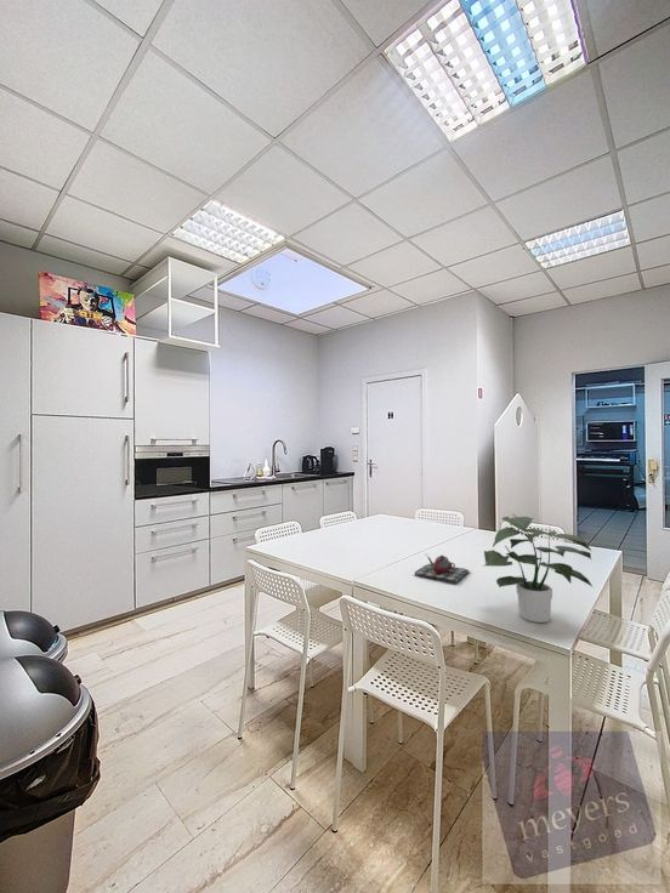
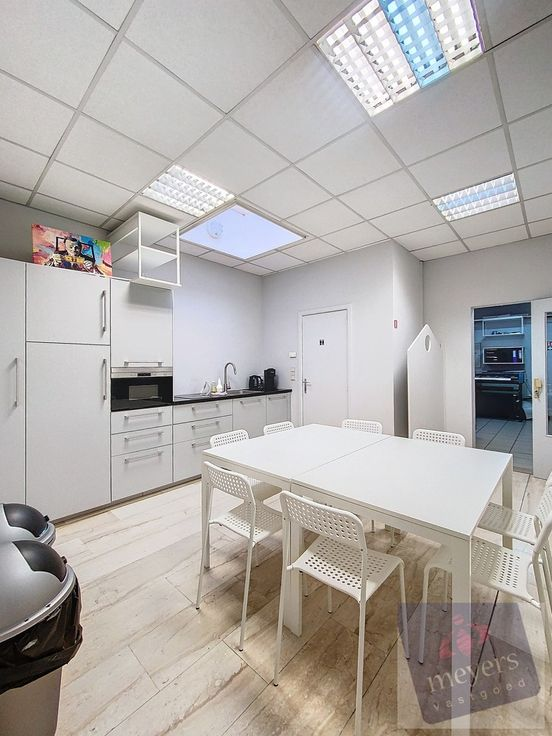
- teapot (442, 564)
- potted plant (534, 564)
